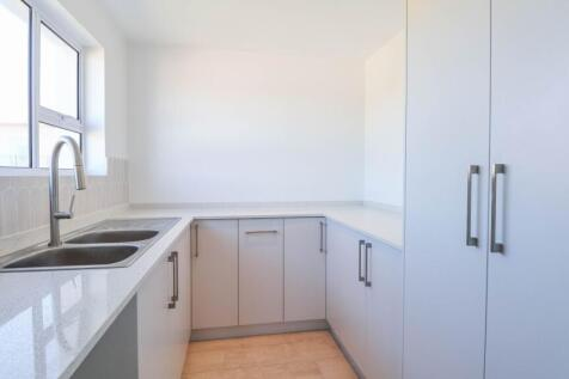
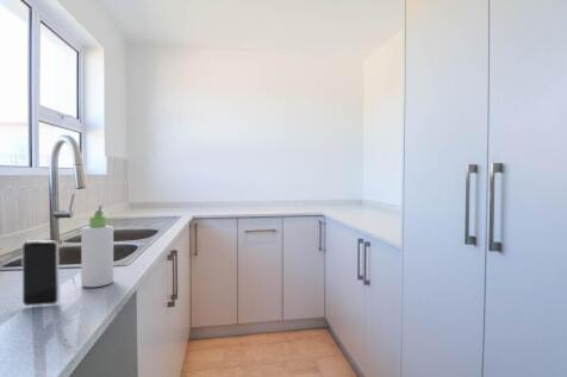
+ smartphone (40, 272)
+ bottle (98, 244)
